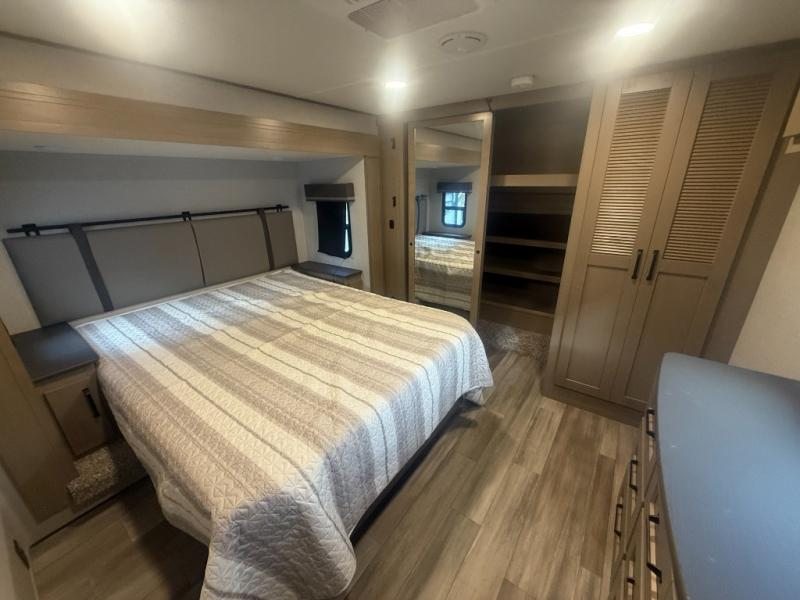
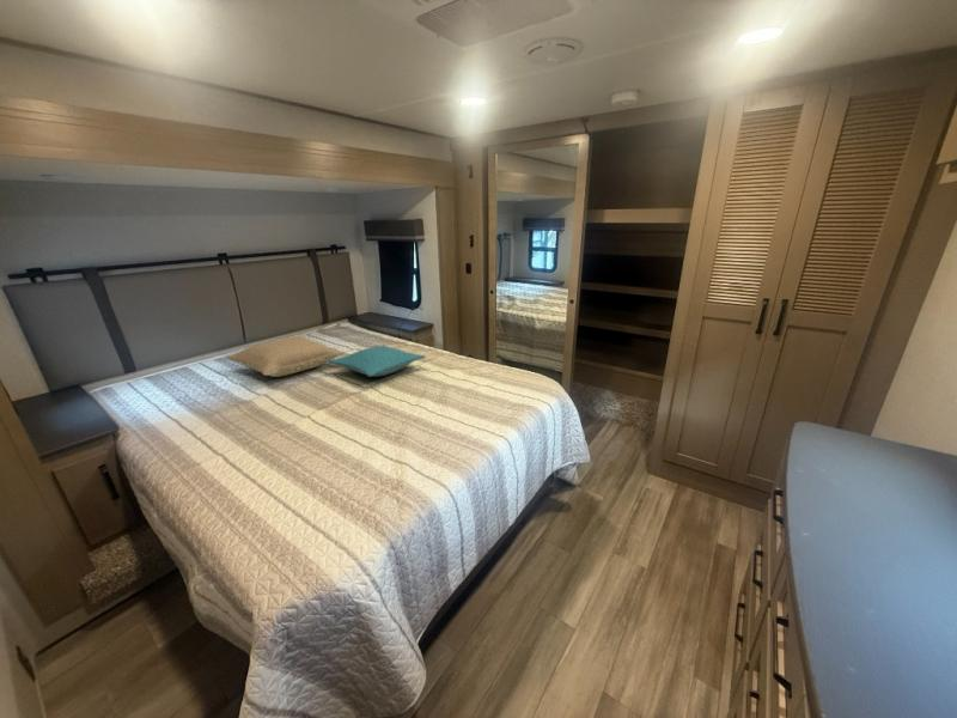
+ pillow (286, 355)
+ pillow (377, 360)
